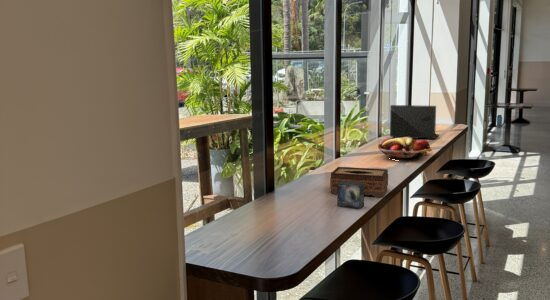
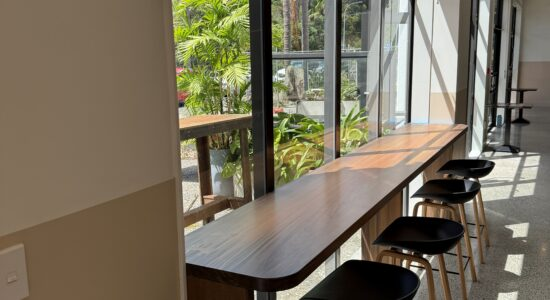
- fruit basket (404, 147)
- small box (350, 194)
- laptop (415, 120)
- tissue box (359, 181)
